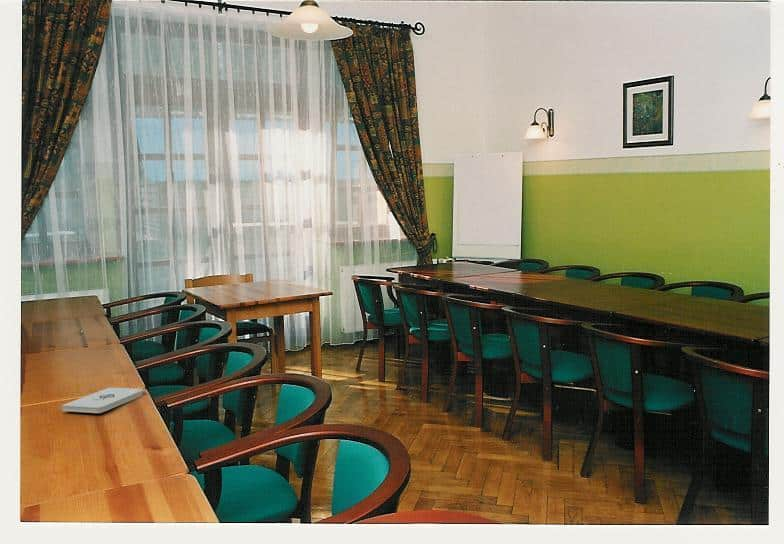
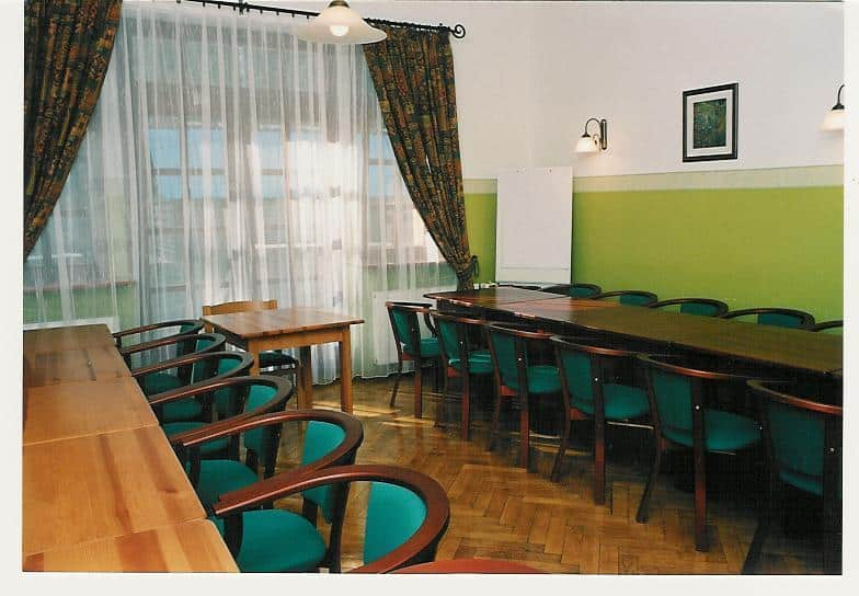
- notepad (105, 399)
